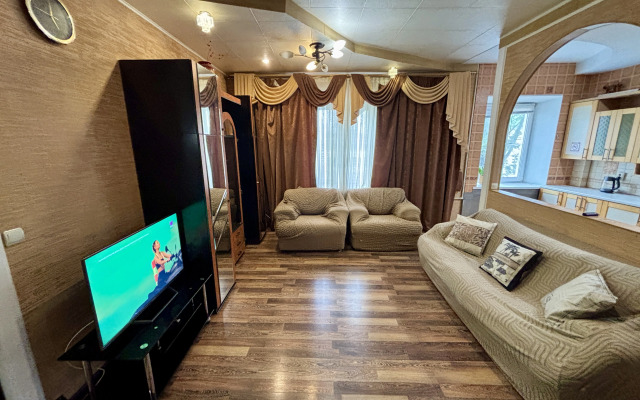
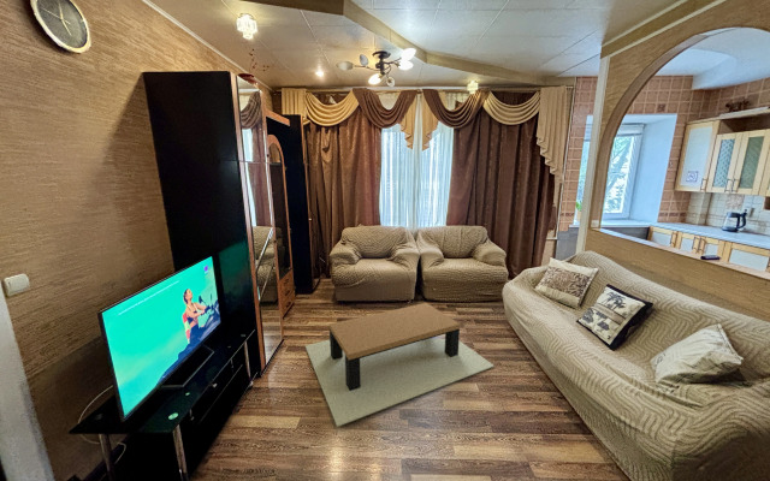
+ coffee table (393, 339)
